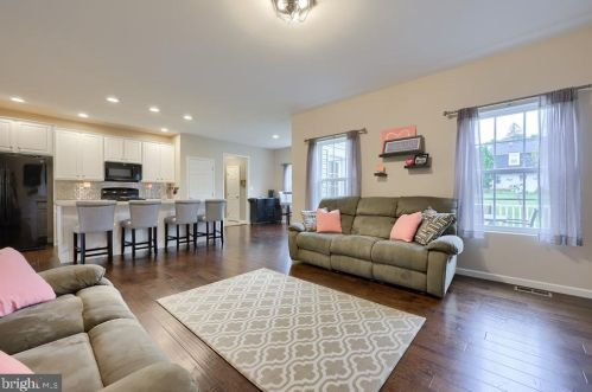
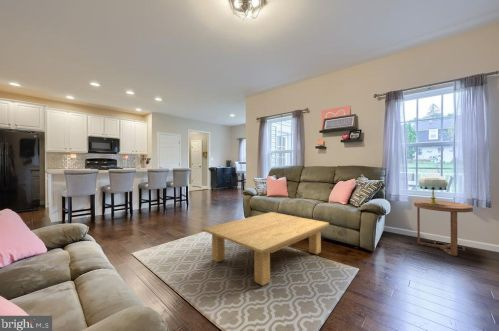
+ coffee table (268, 240)
+ table lamp (432, 187)
+ side table (451, 225)
